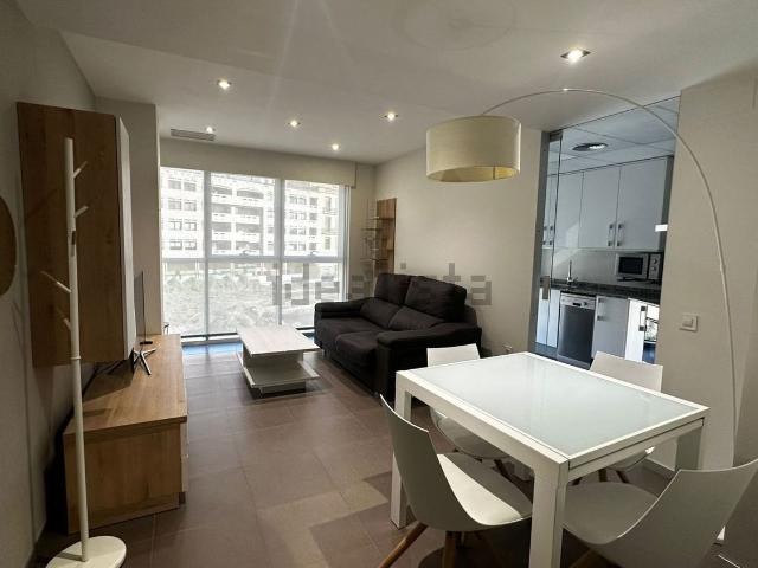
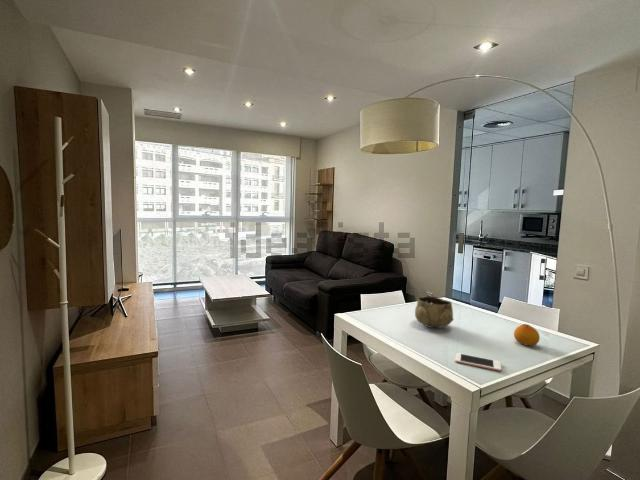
+ fruit (526, 334)
+ cell phone (477, 361)
+ decorative bowl (433, 312)
